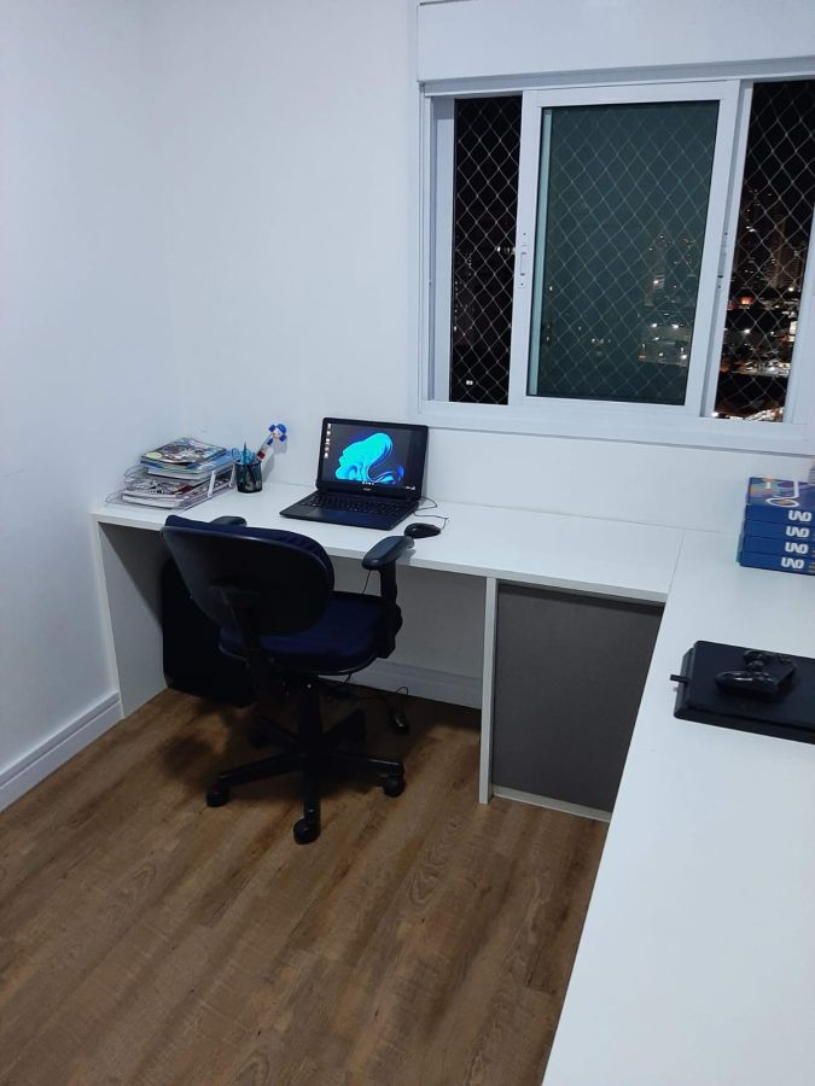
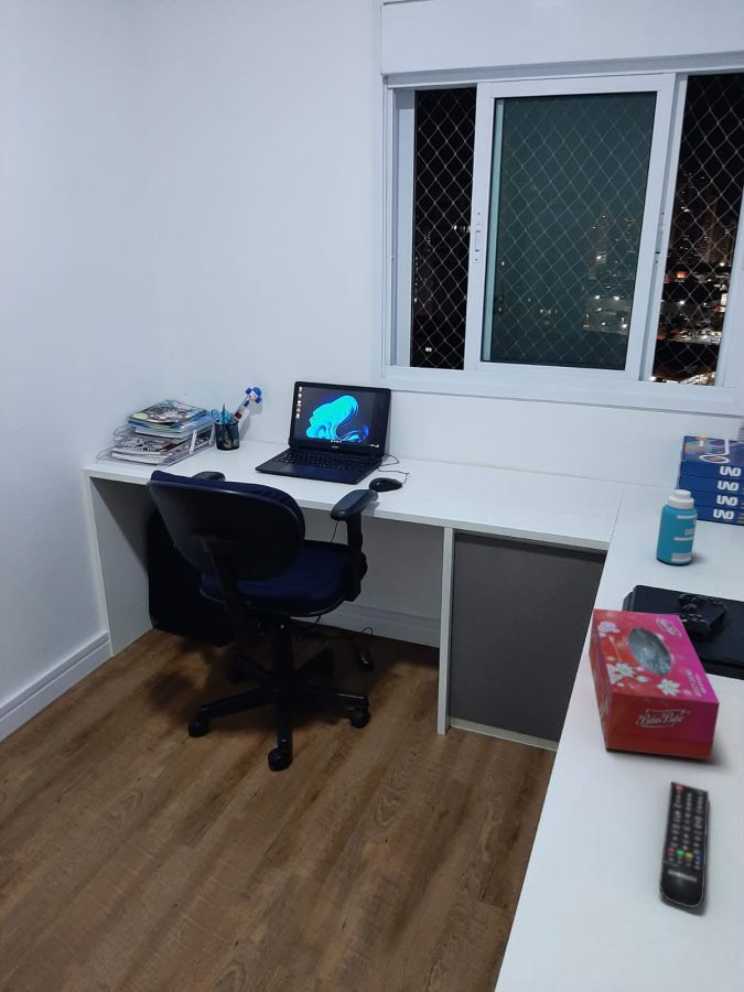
+ remote control (684, 835)
+ bottle (677, 526)
+ tissue box (645, 676)
